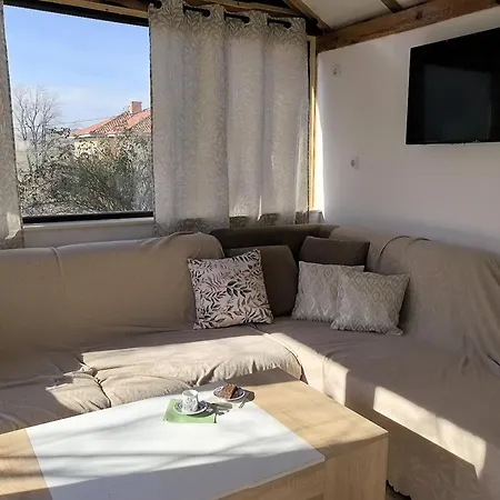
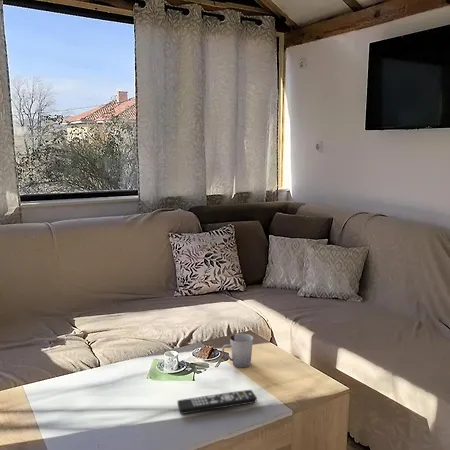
+ cup (237, 351)
+ remote control (217, 401)
